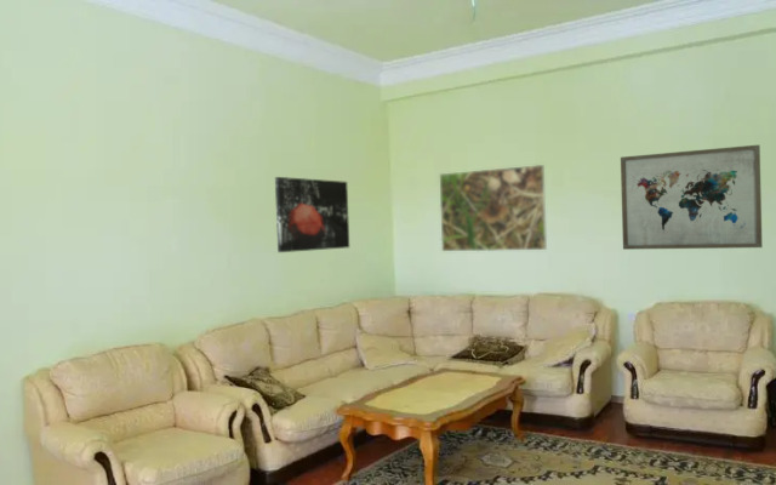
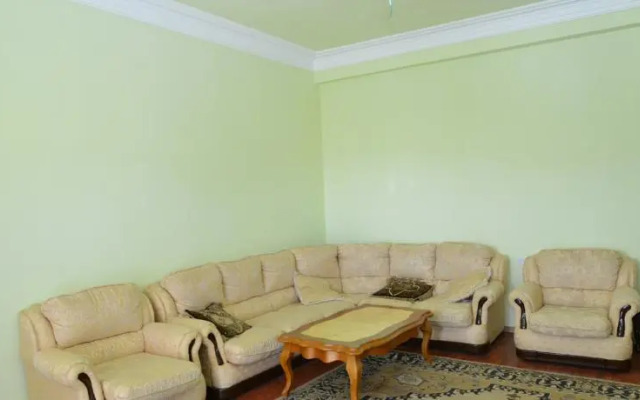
- wall art (687, 199)
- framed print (490, 210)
- wall art (314, 215)
